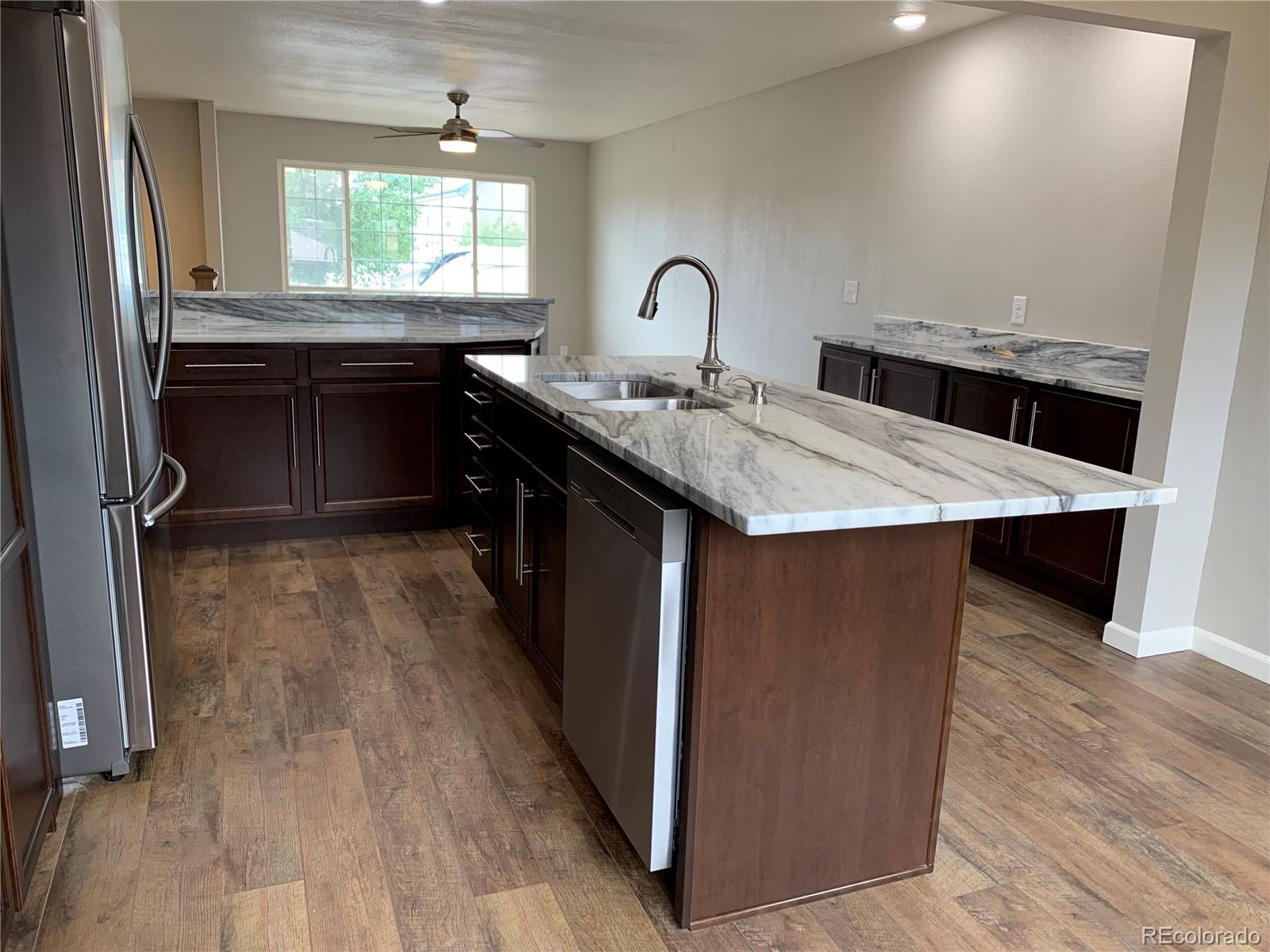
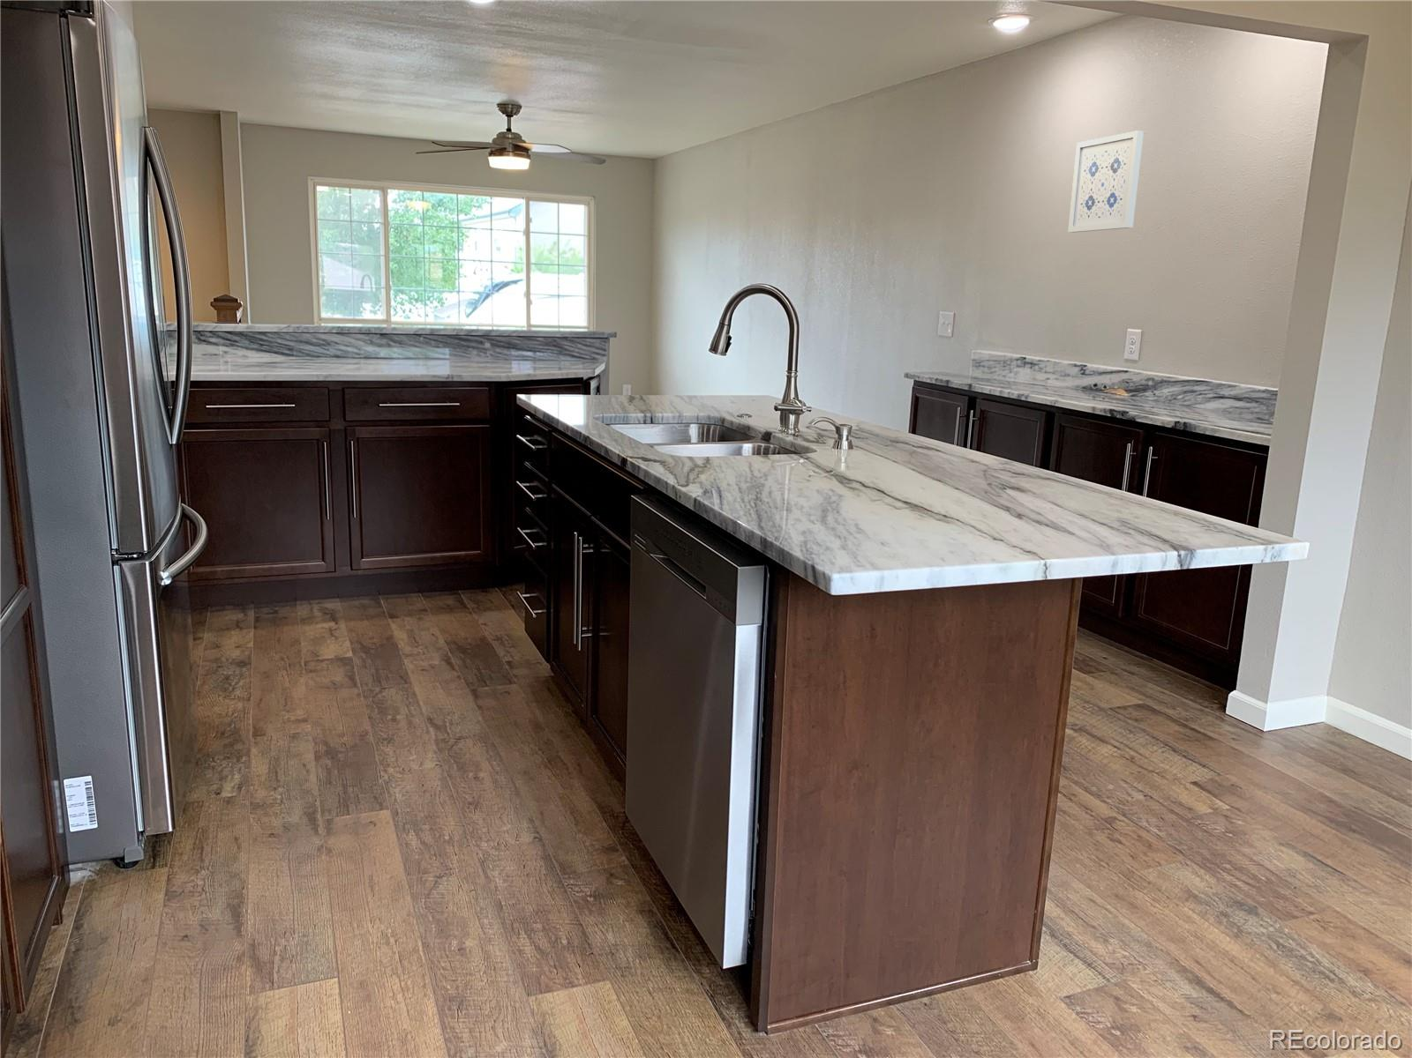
+ wall art (1104, 183)
